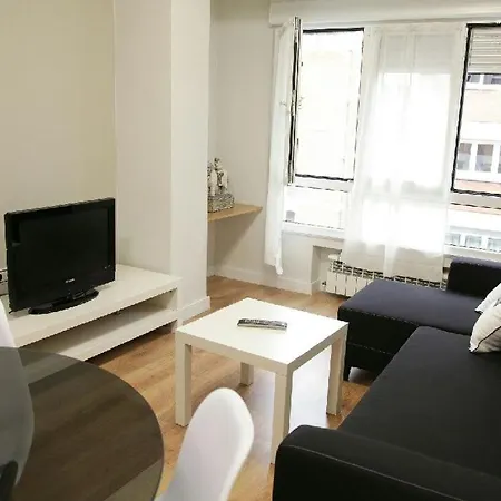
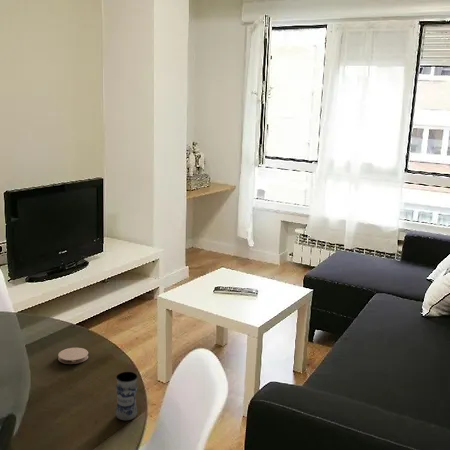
+ coaster (73, 355)
+ jar (126, 395)
